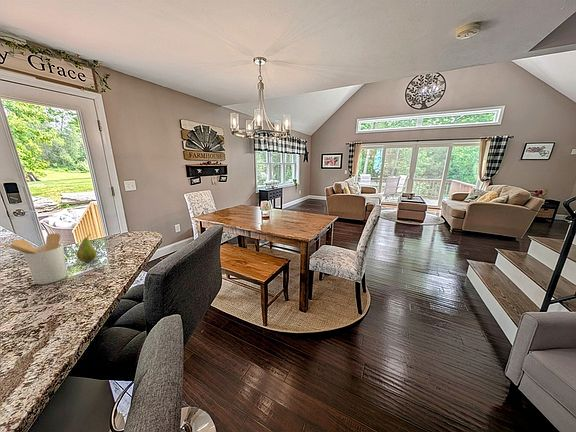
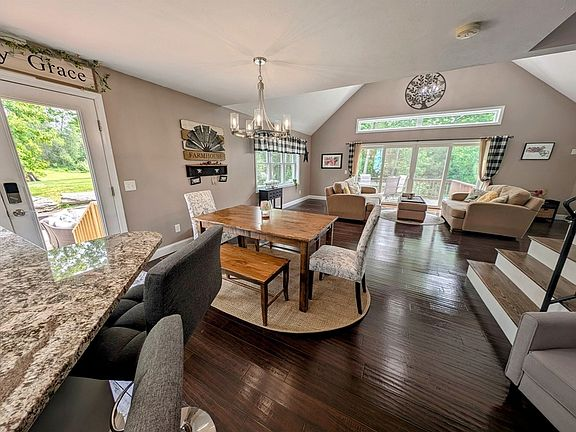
- utensil holder (37, 259)
- fruit (85, 248)
